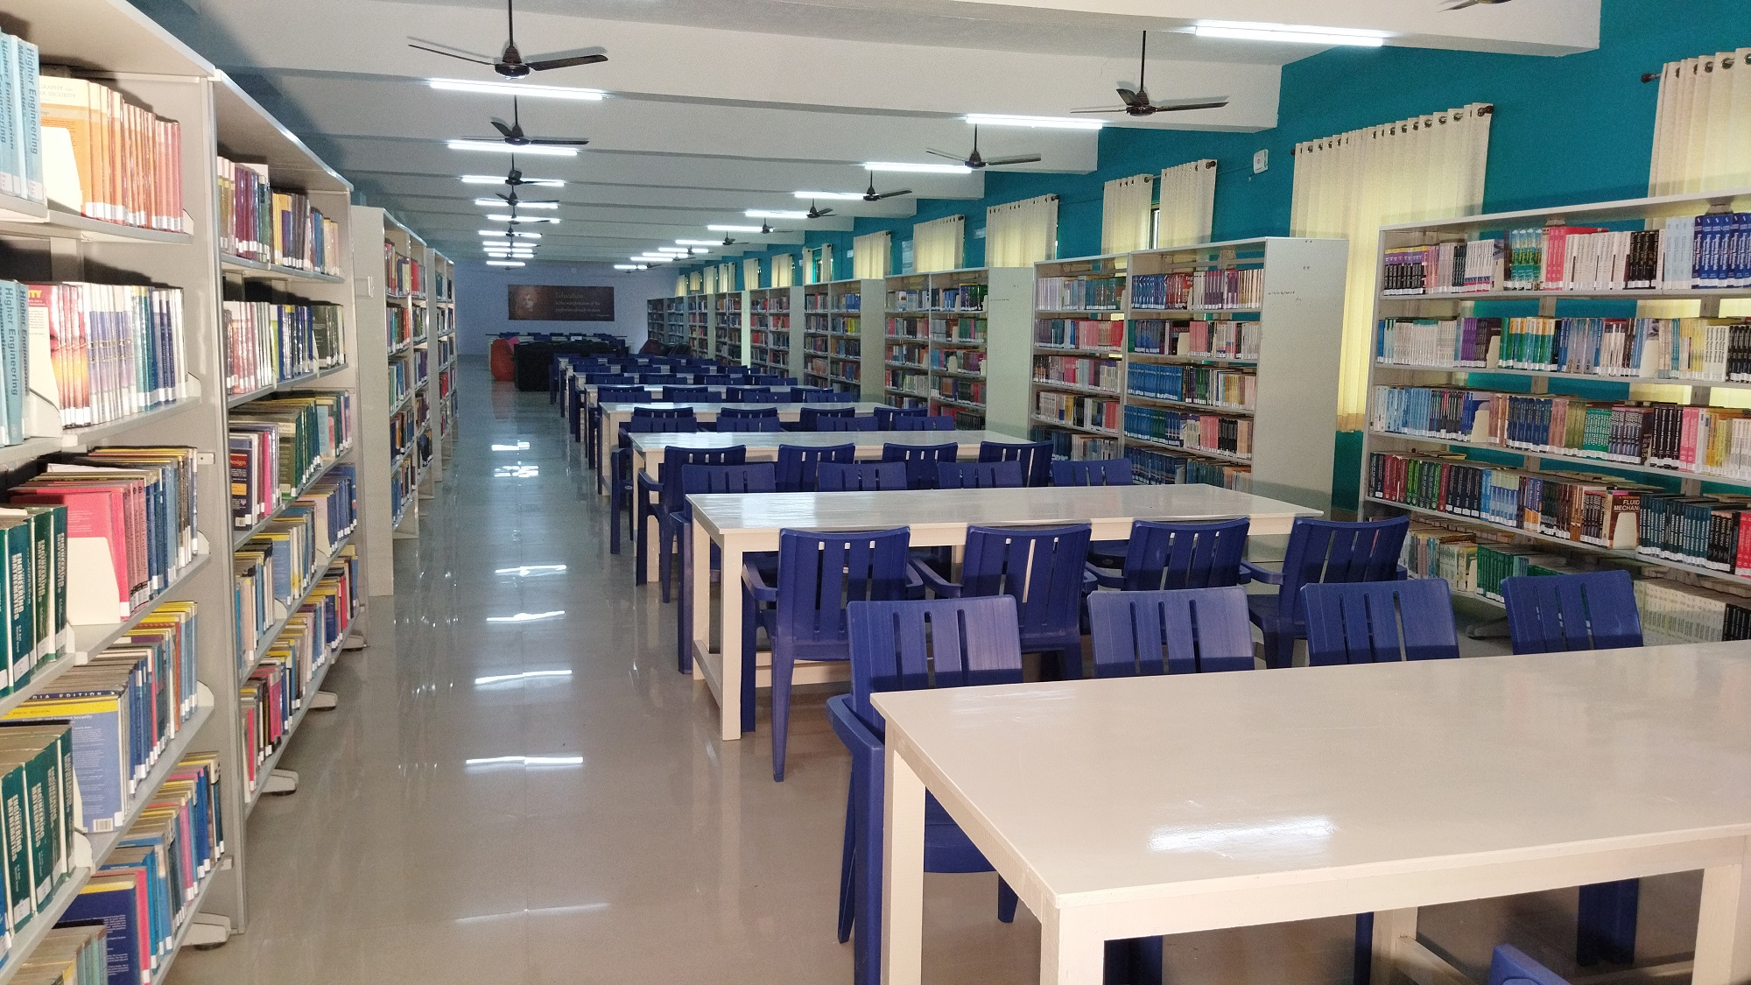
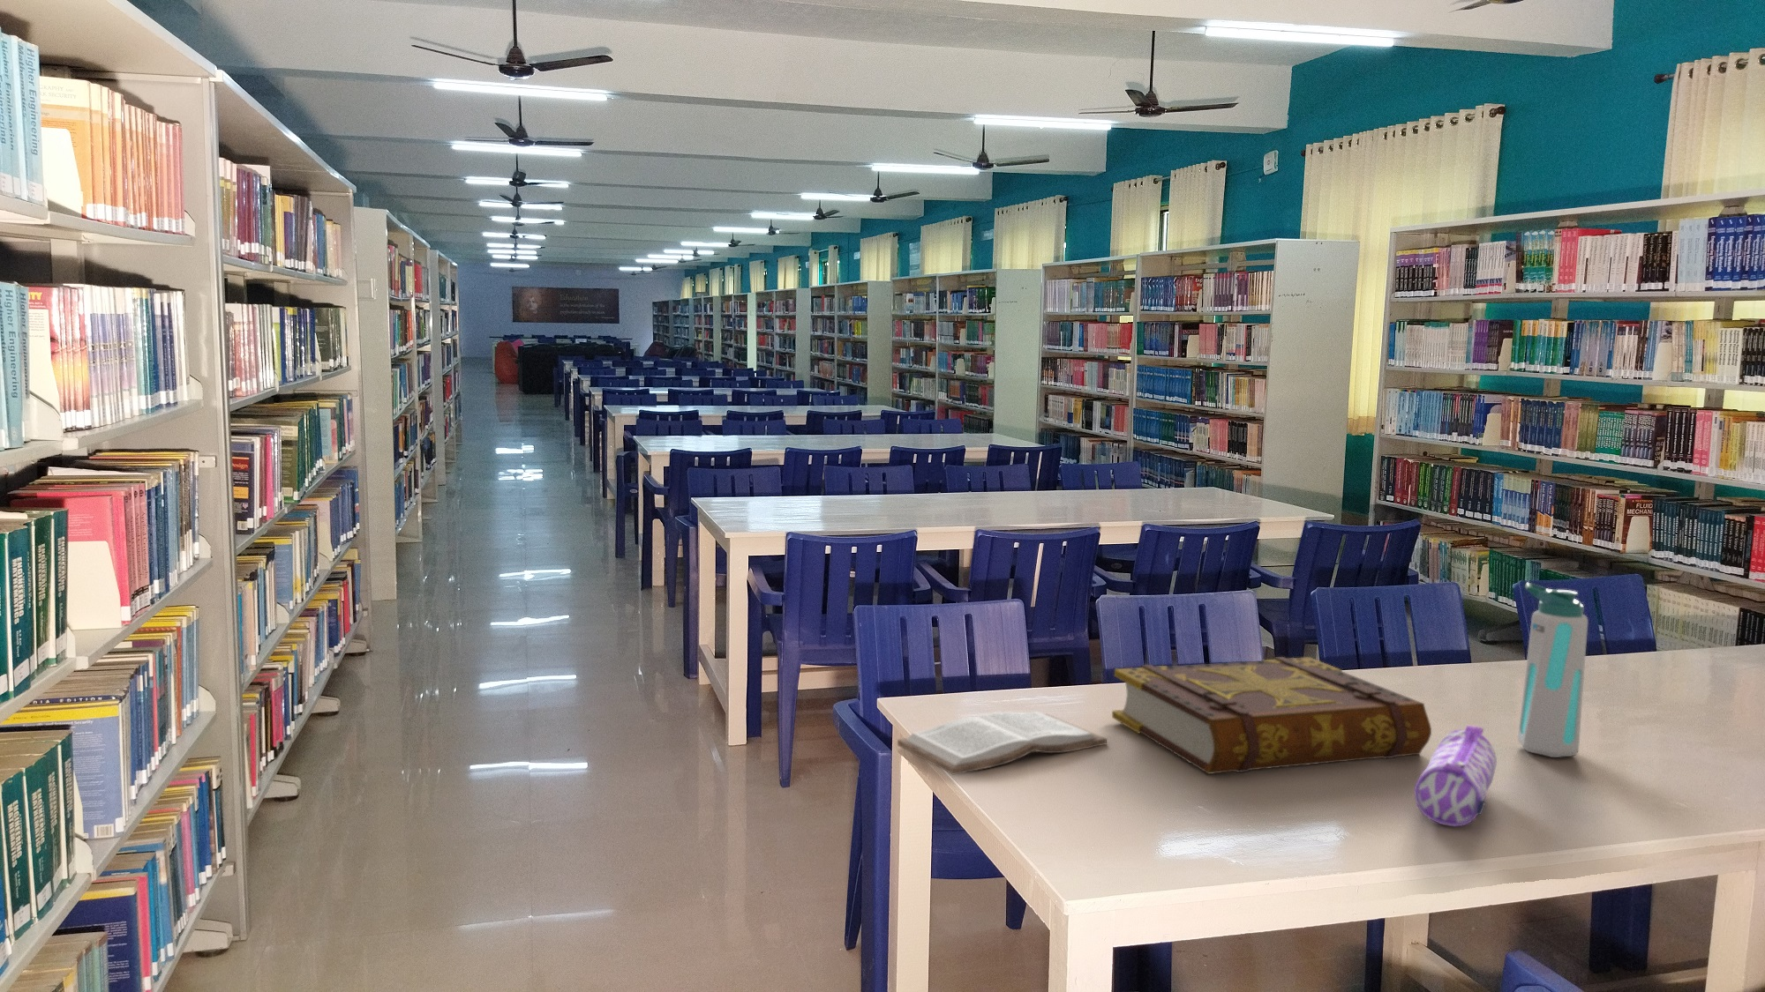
+ water bottle (1549, 670)
+ book (1003, 735)
+ pencil case (1456, 774)
+ book (1266, 709)
